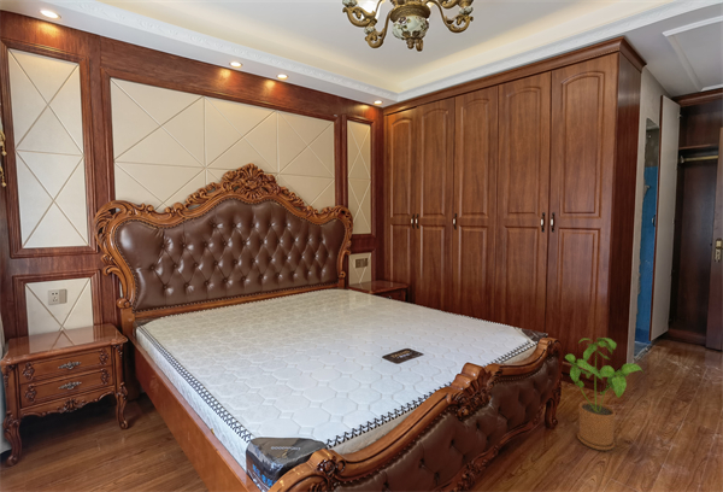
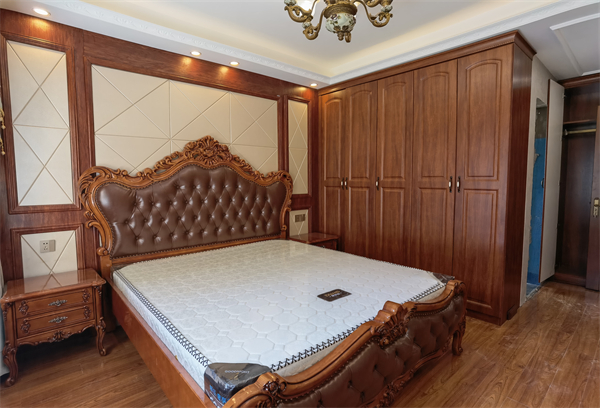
- house plant (602, 392)
